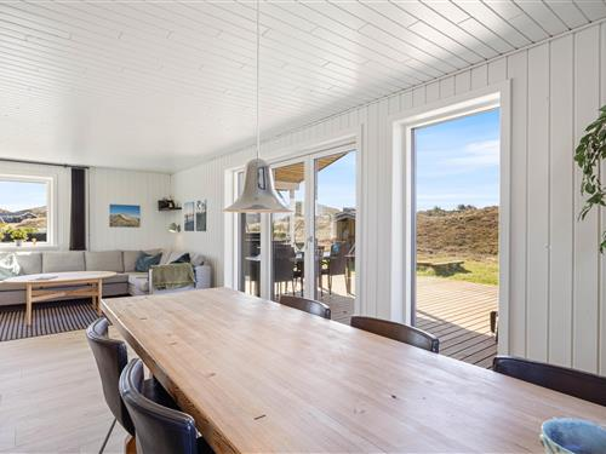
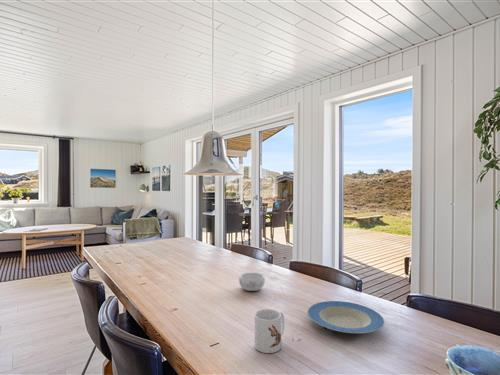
+ mug (271, 328)
+ decorative bowl (250, 281)
+ plate (344, 319)
